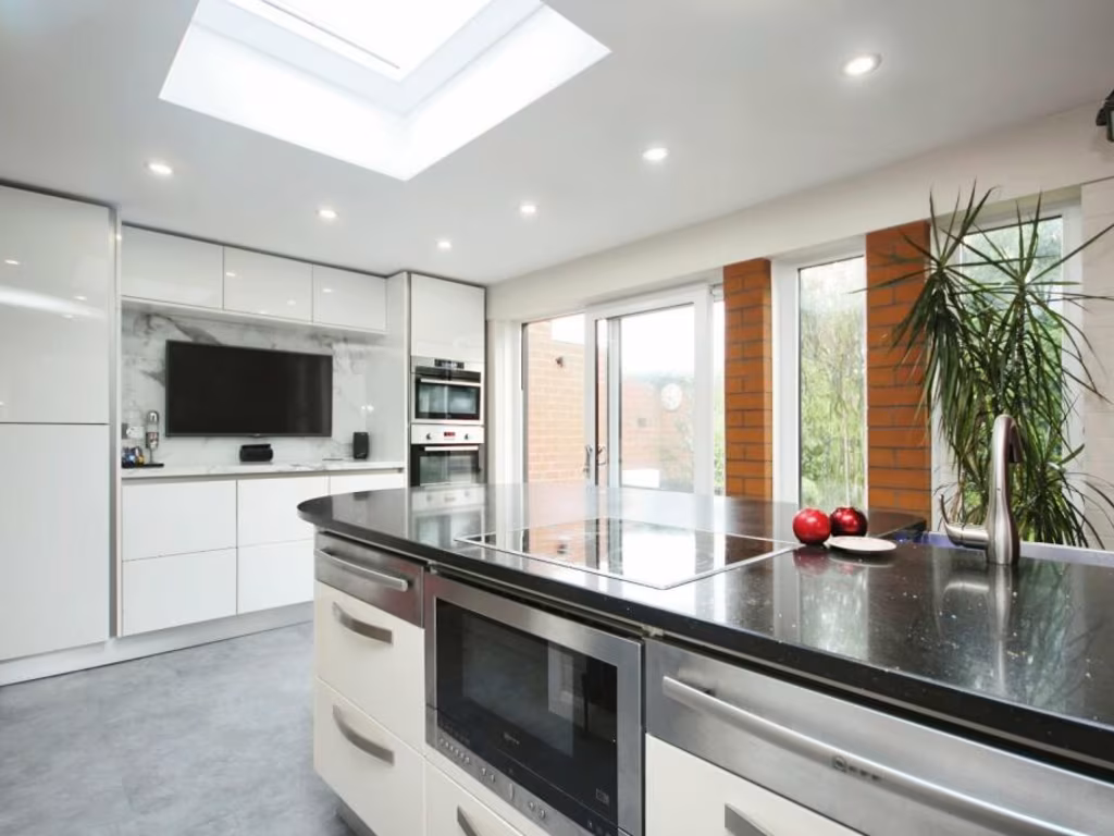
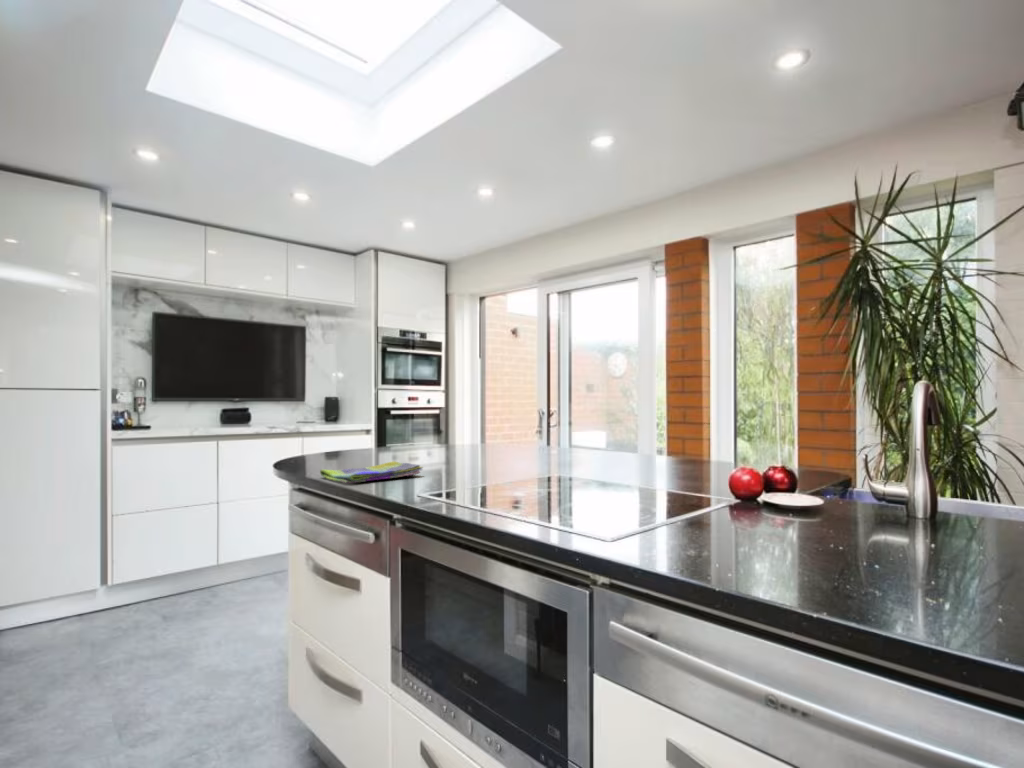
+ dish towel (372, 471)
